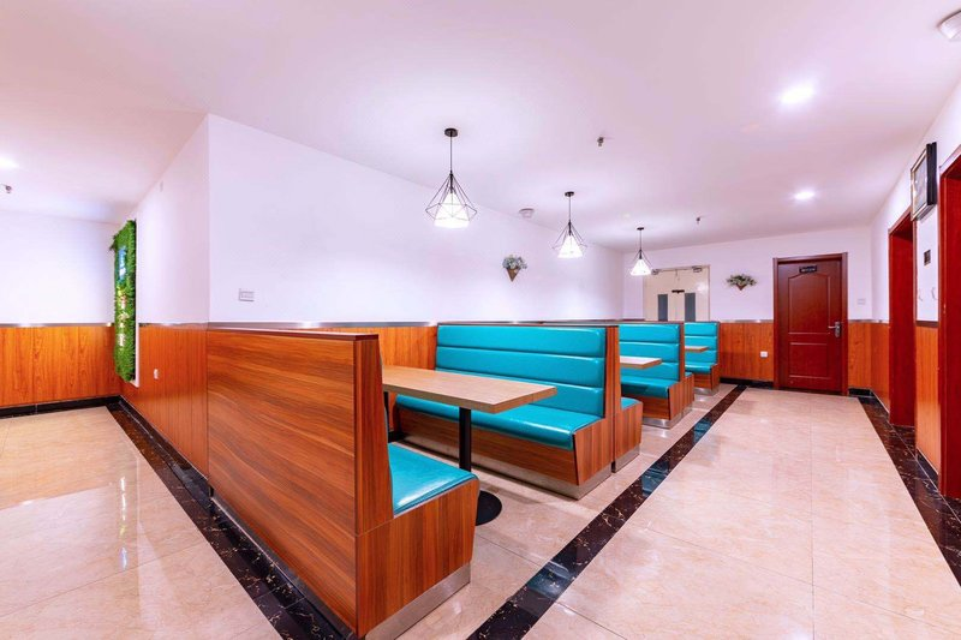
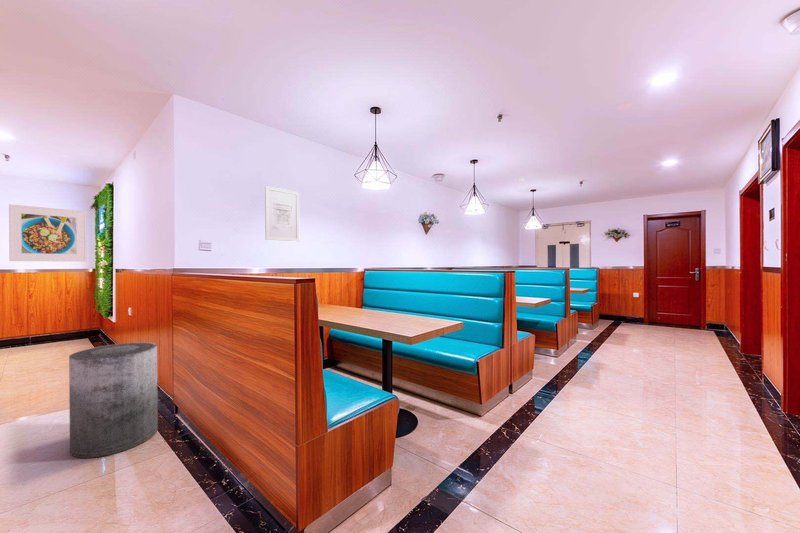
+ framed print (50, 234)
+ wall art (282, 215)
+ trash can (116, 394)
